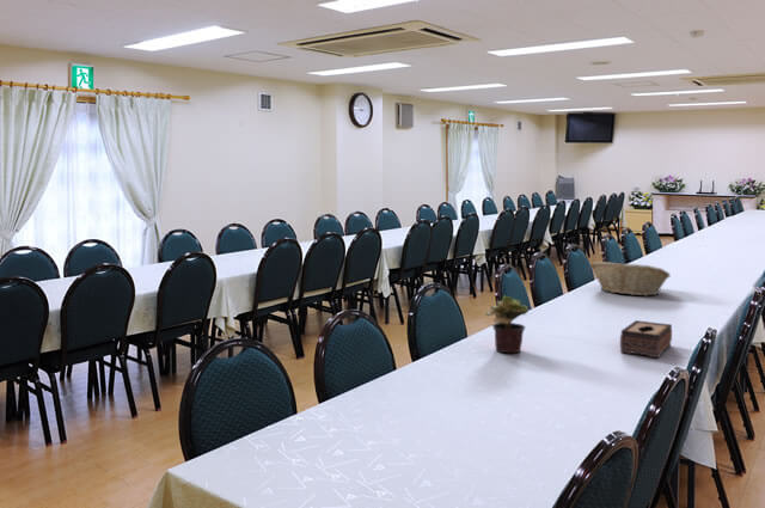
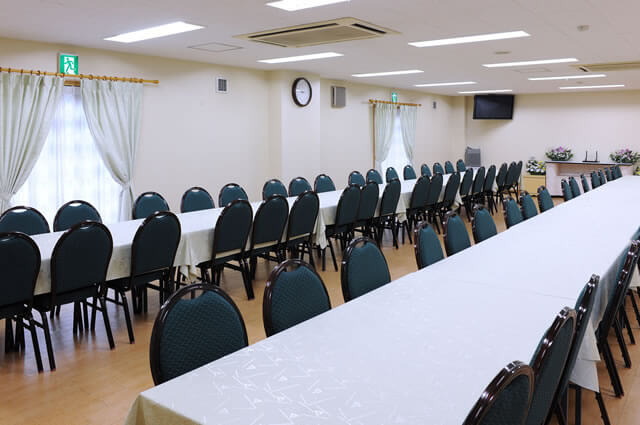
- potted plant (506, 322)
- fruit basket (629, 276)
- tissue box (645, 338)
